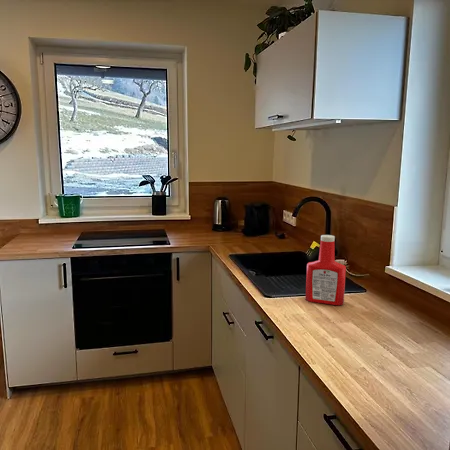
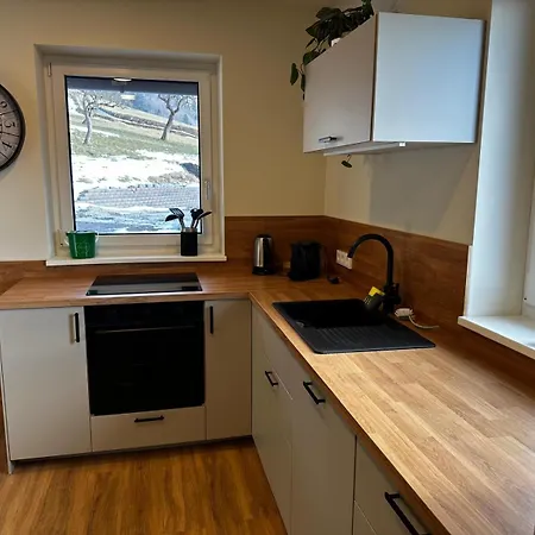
- soap bottle (326, 268)
